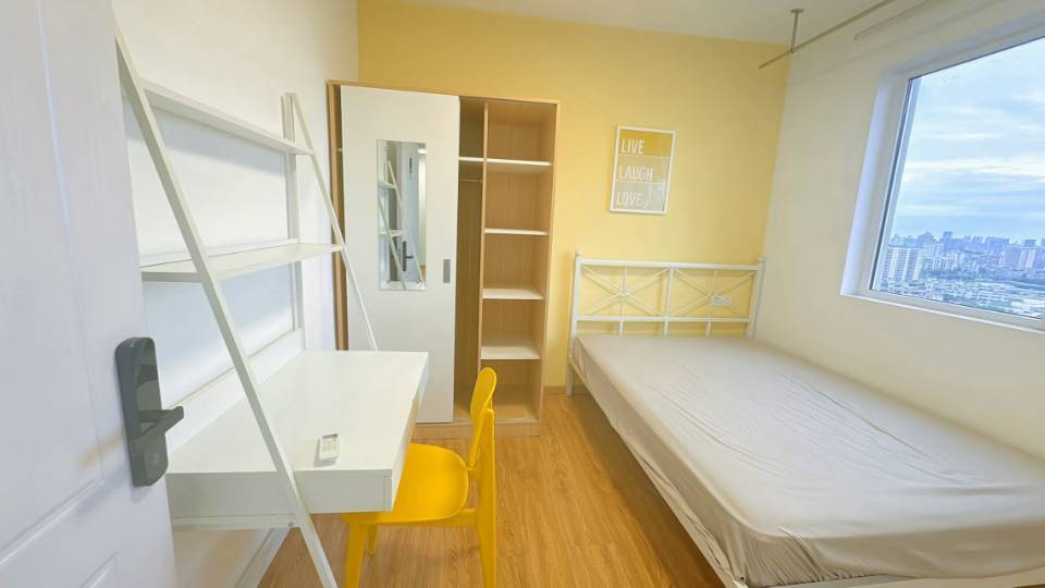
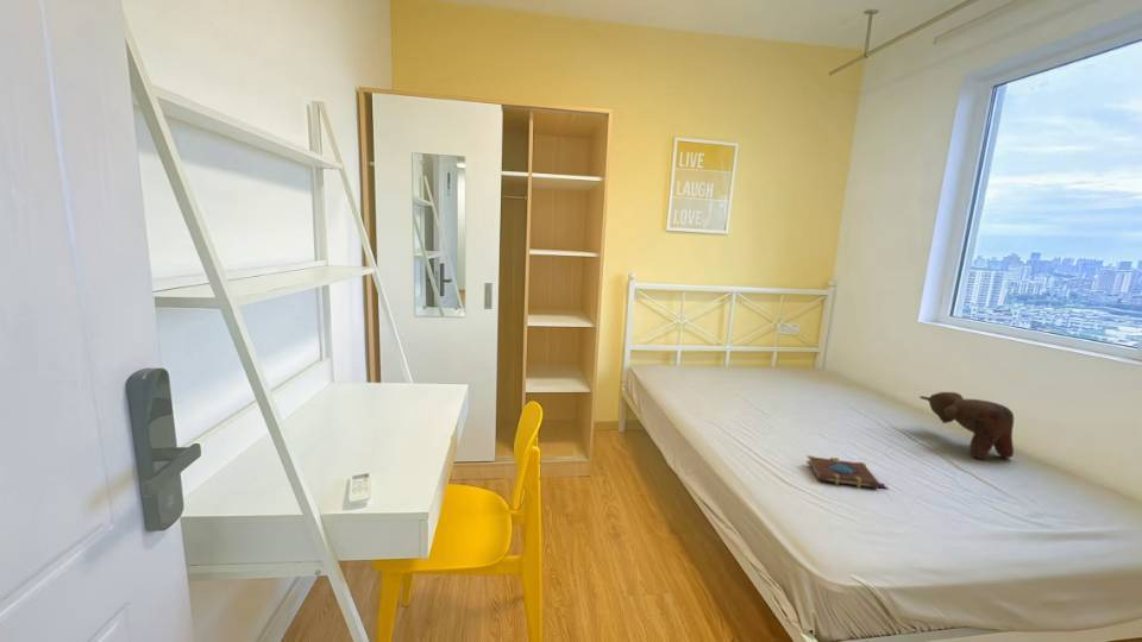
+ teddy bear (962, 420)
+ book (847, 471)
